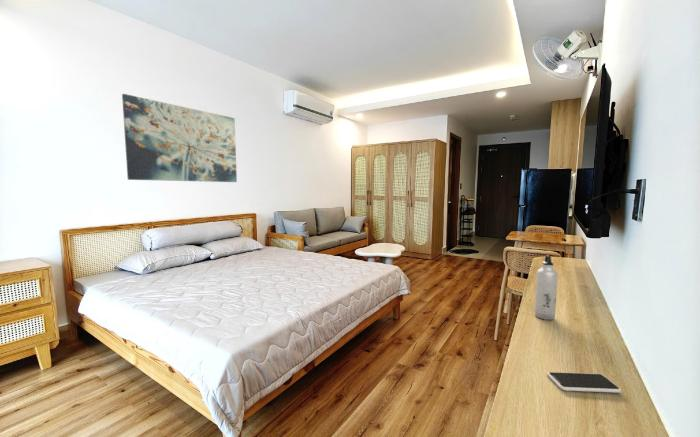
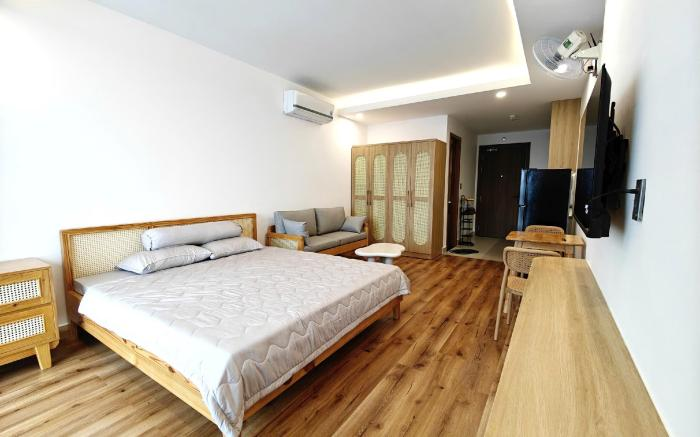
- smartphone (582, 381)
- water bottle (546, 286)
- wall art (188, 144)
